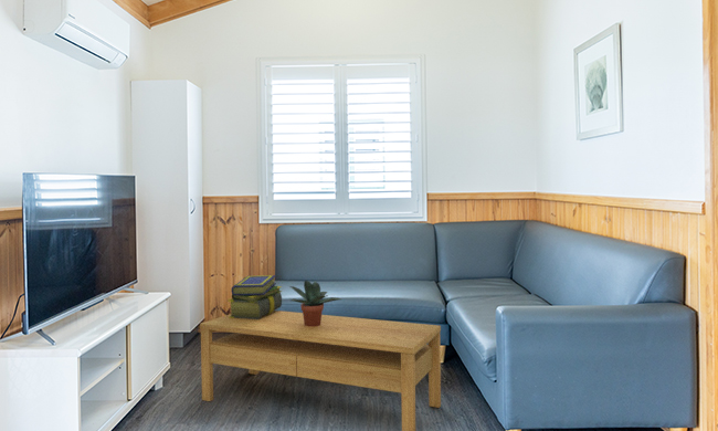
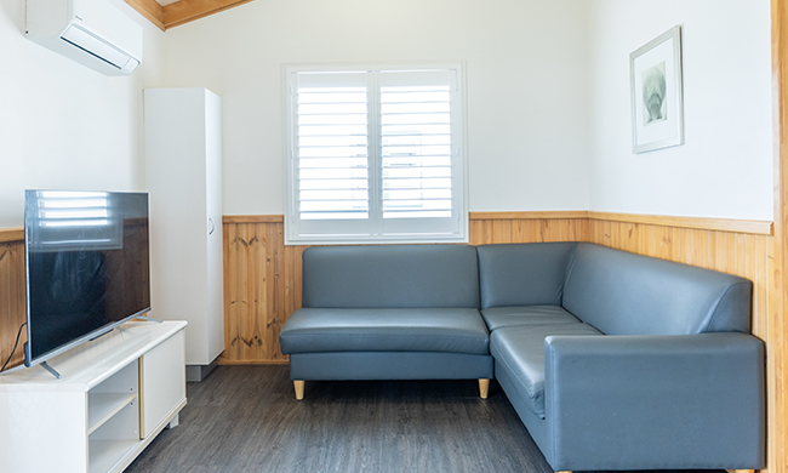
- coffee table (317, 364)
- stack of books (255, 295)
- potted plant (313, 301)
